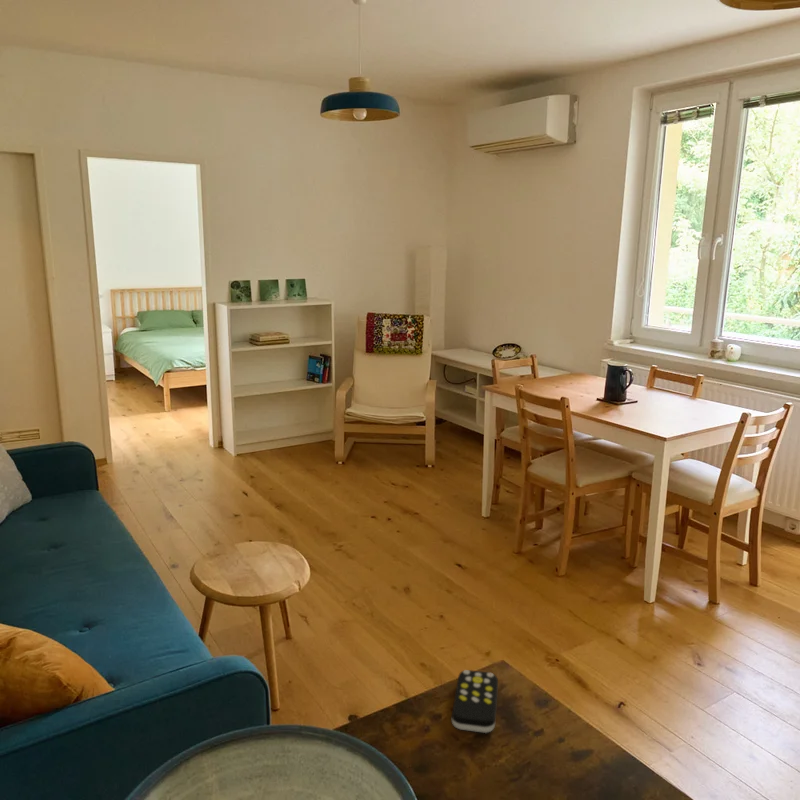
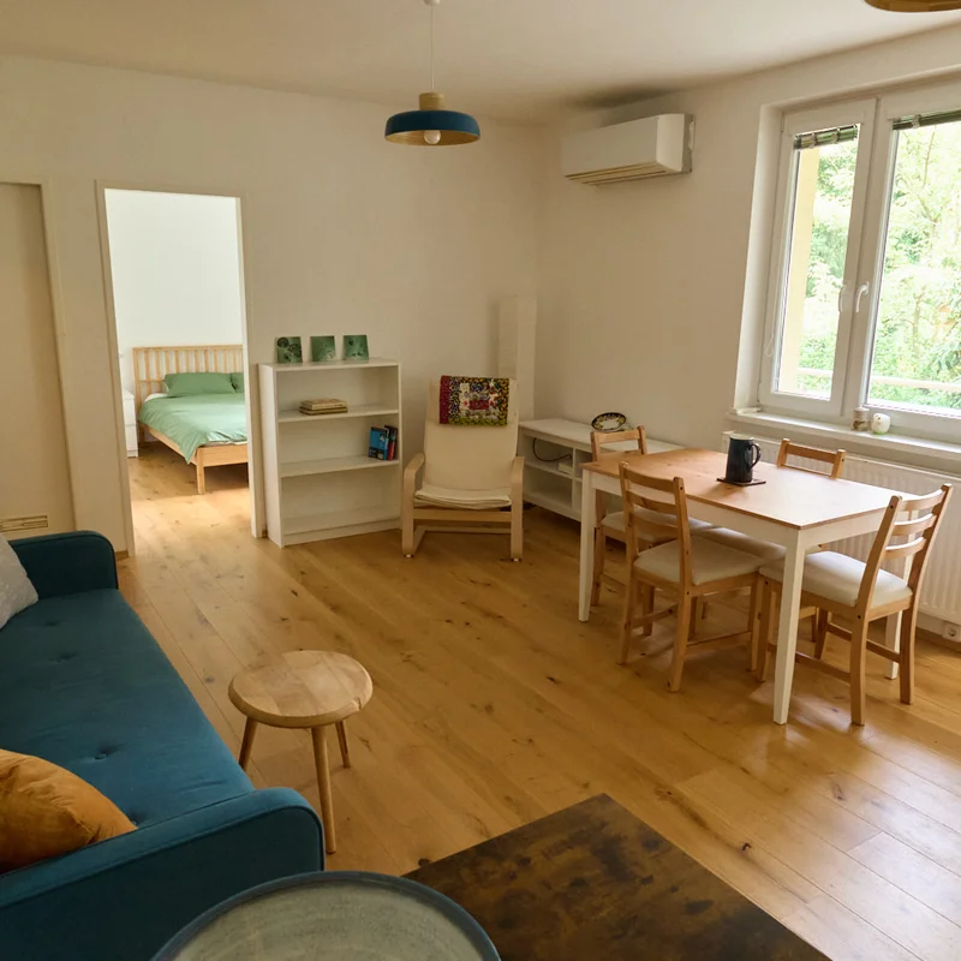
- remote control (475, 699)
